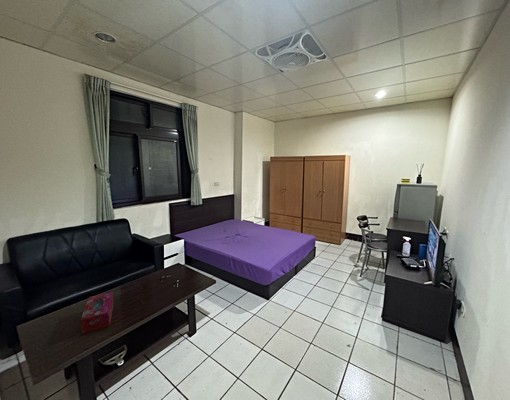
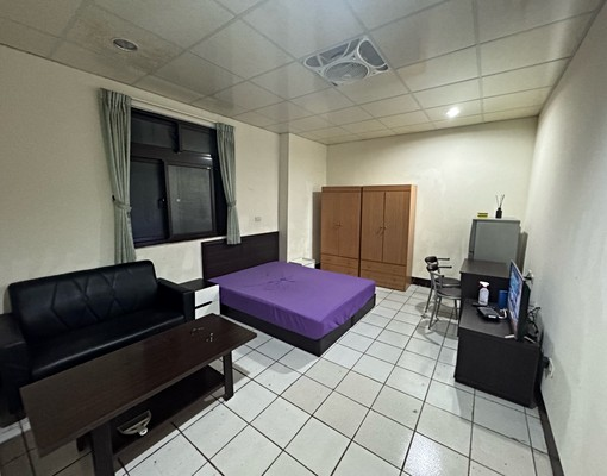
- tissue box (98, 310)
